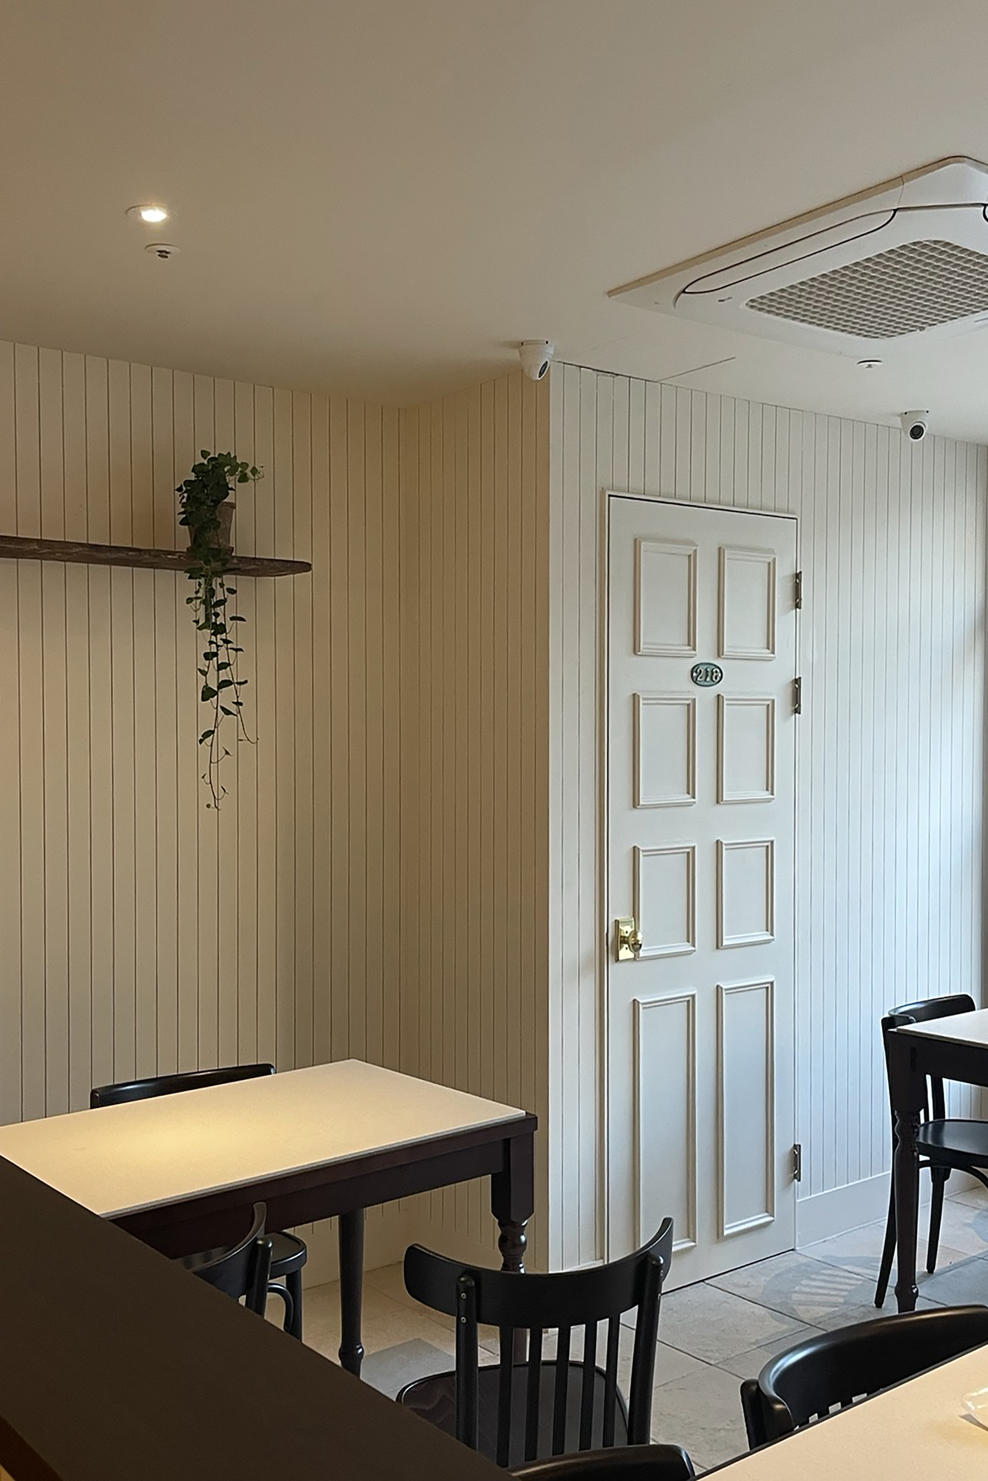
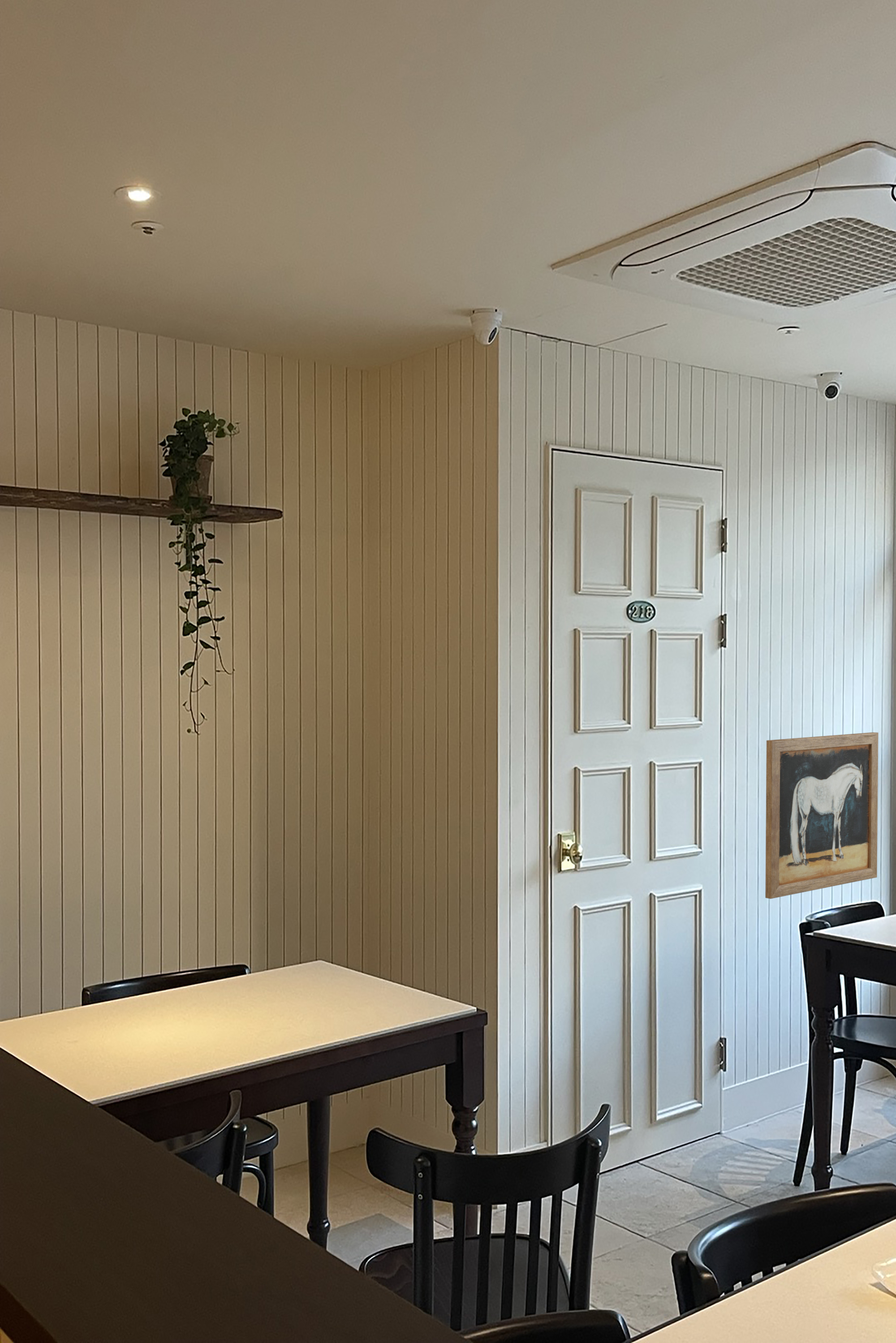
+ wall art (824, 812)
